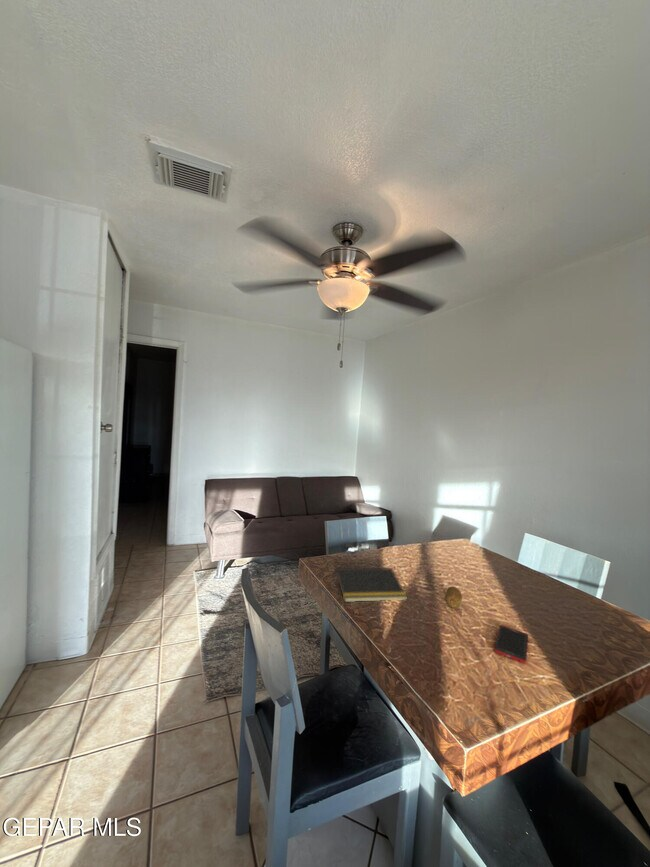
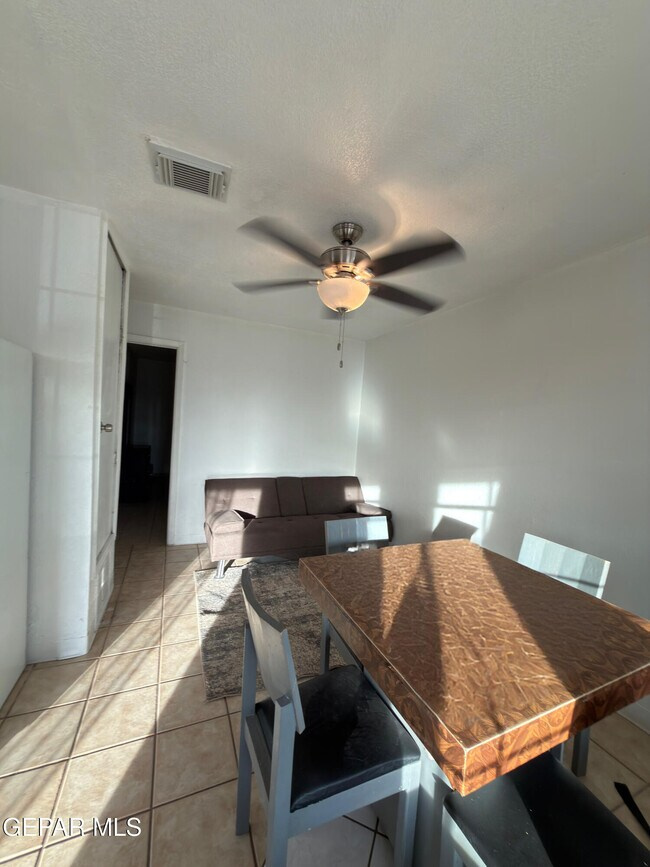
- cell phone (511, 642)
- notepad (370, 583)
- fruit (453, 596)
